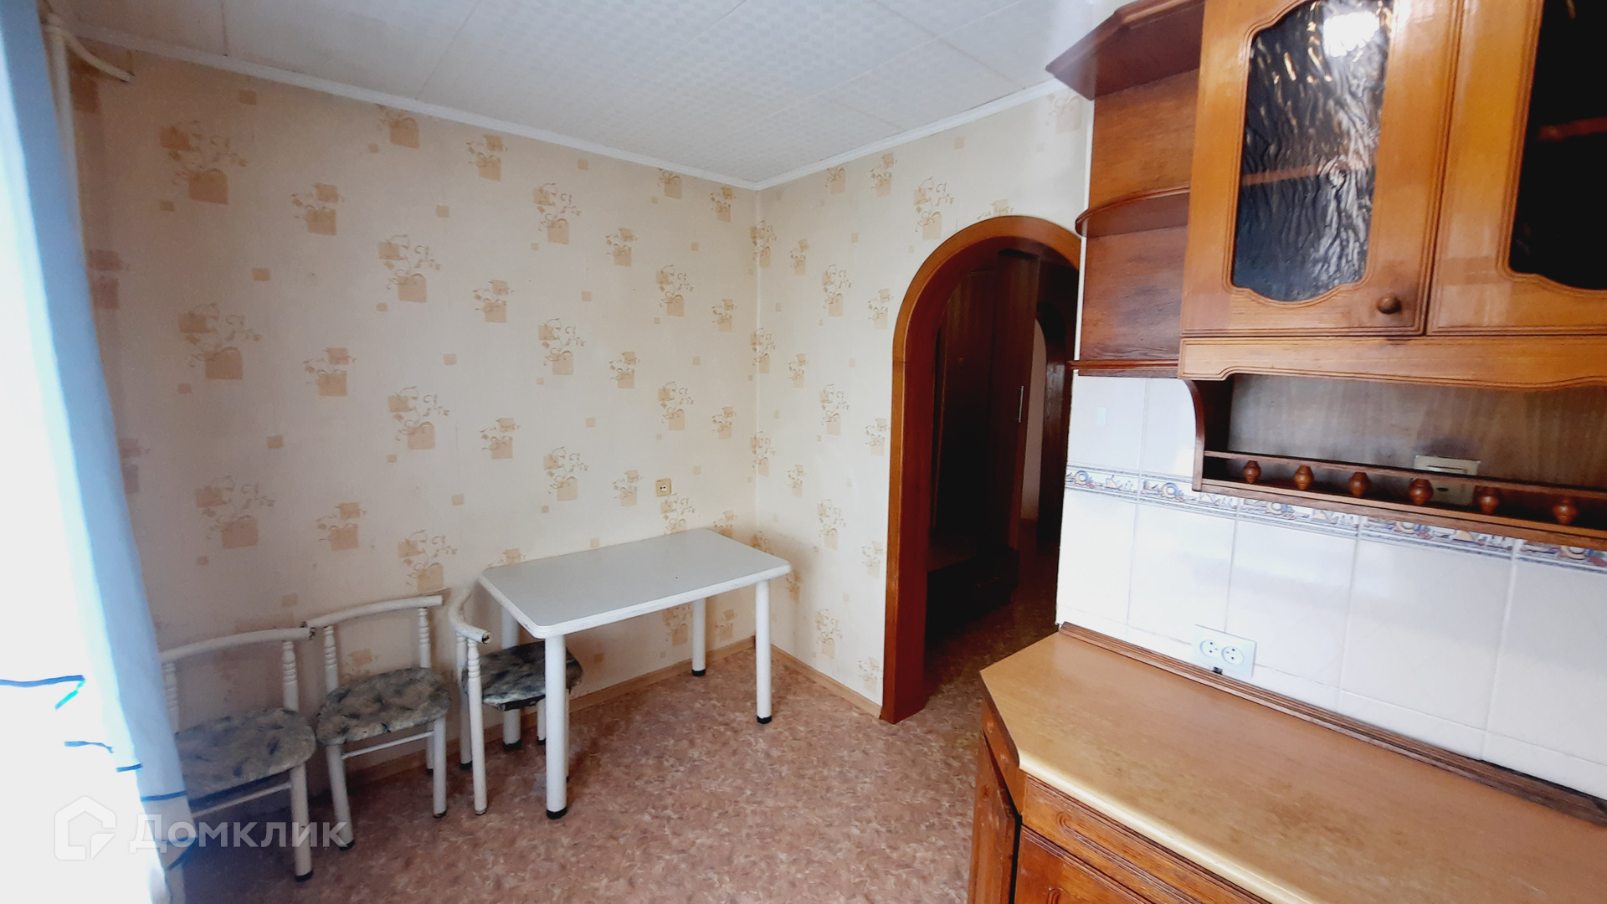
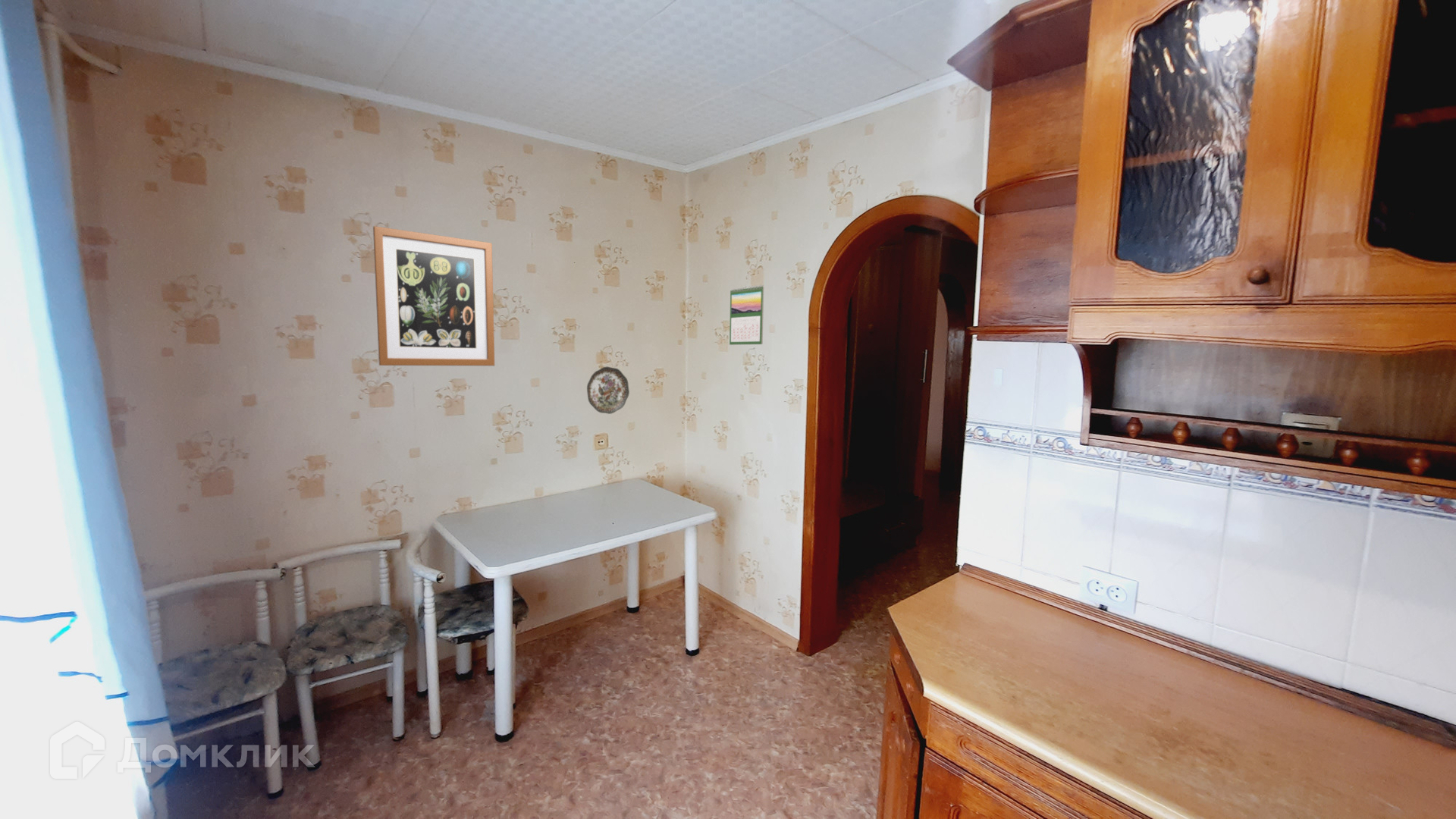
+ decorative plate (607, 390)
+ calendar (745, 315)
+ wall art (438, 301)
